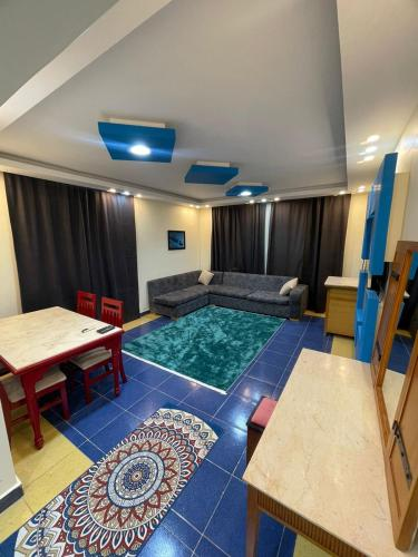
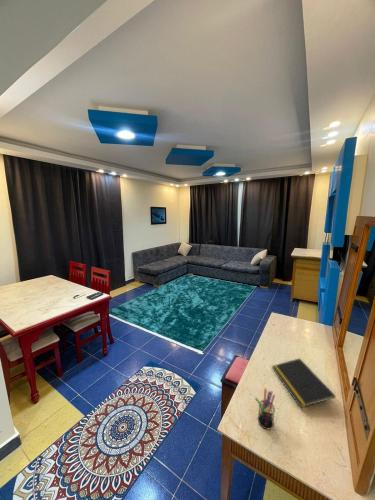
+ notepad (300, 380)
+ pen holder (264, 407)
